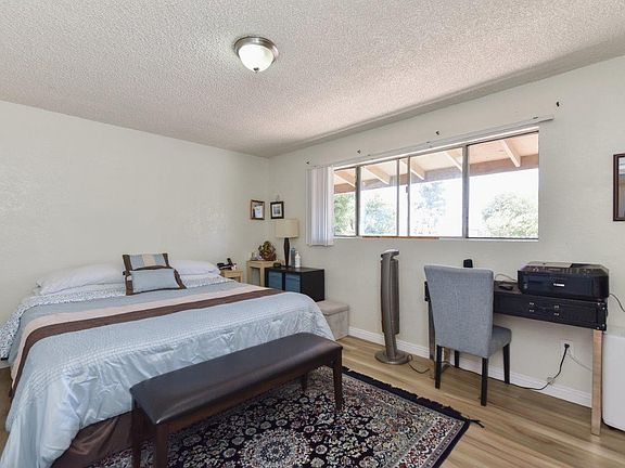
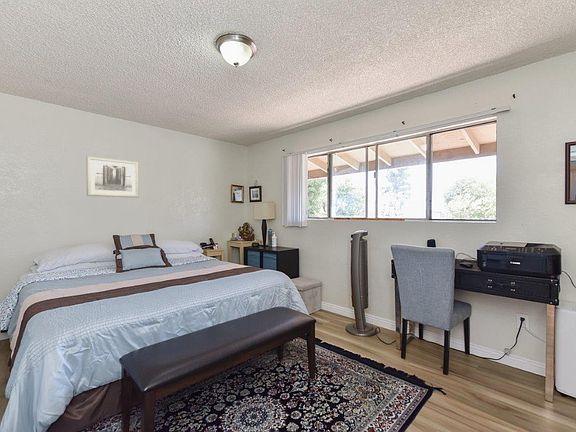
+ wall art (114, 178)
